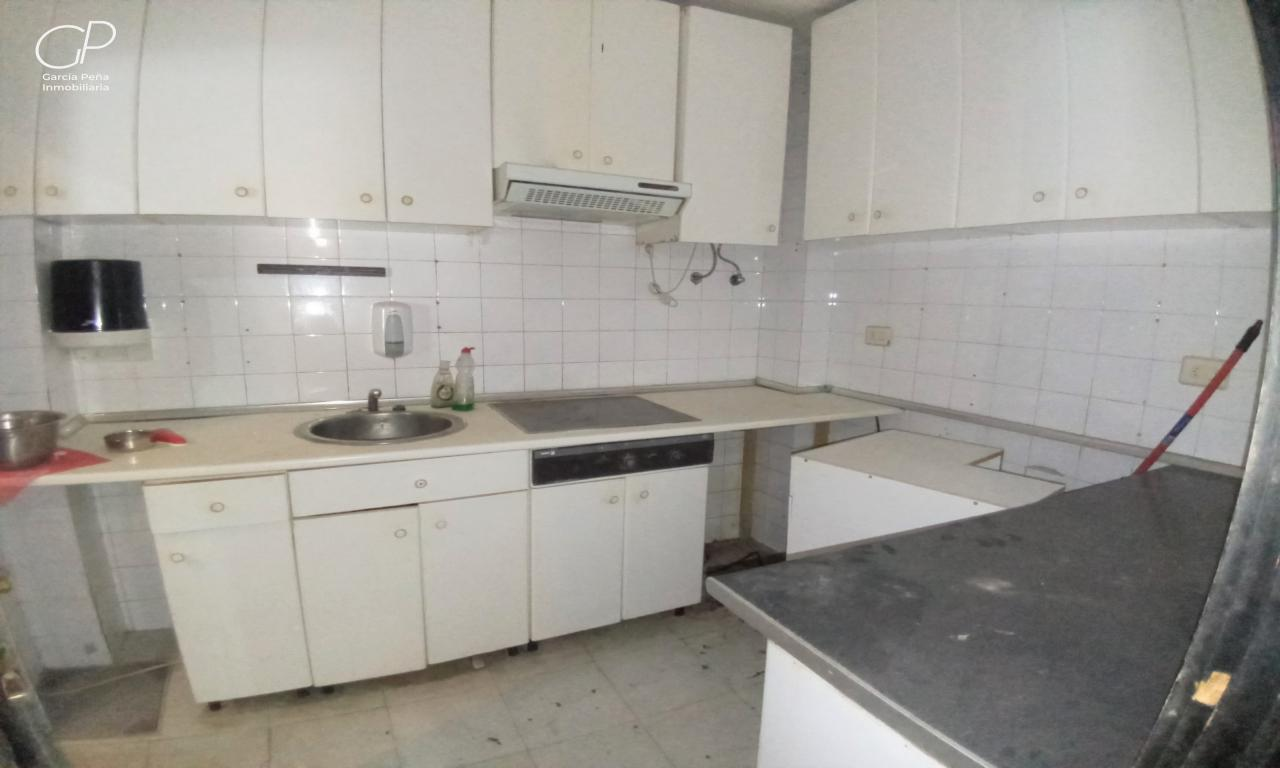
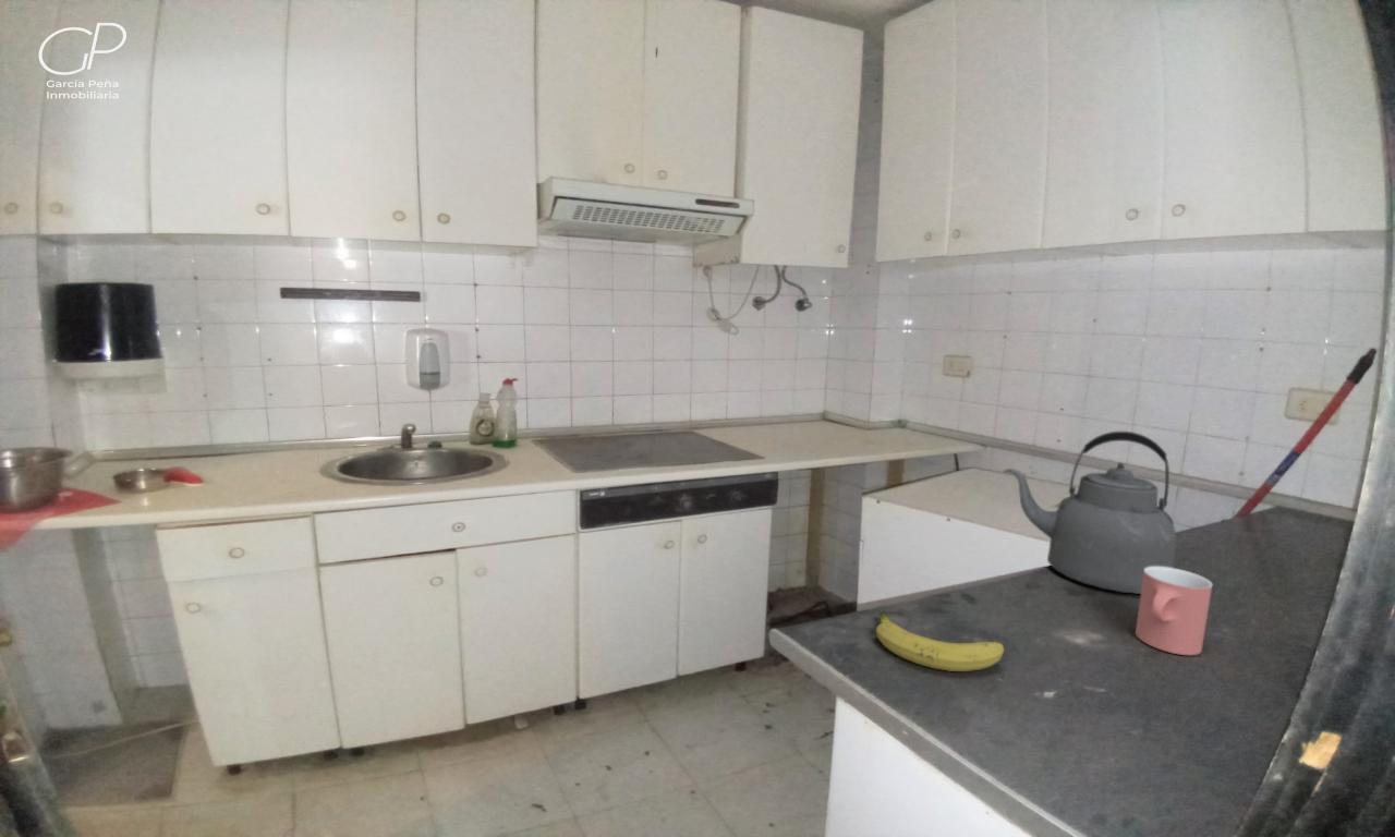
+ fruit (926, 638)
+ cup (1168, 612)
+ kettle (1085, 499)
